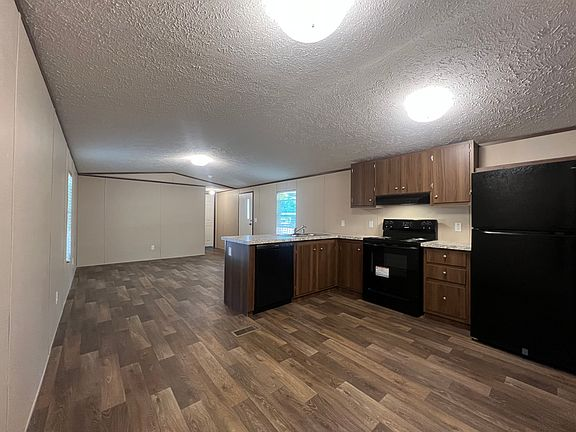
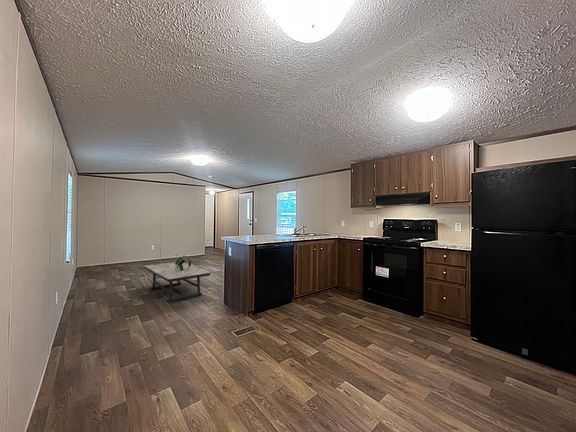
+ coffee table (175, 280)
+ decorative globe (182, 261)
